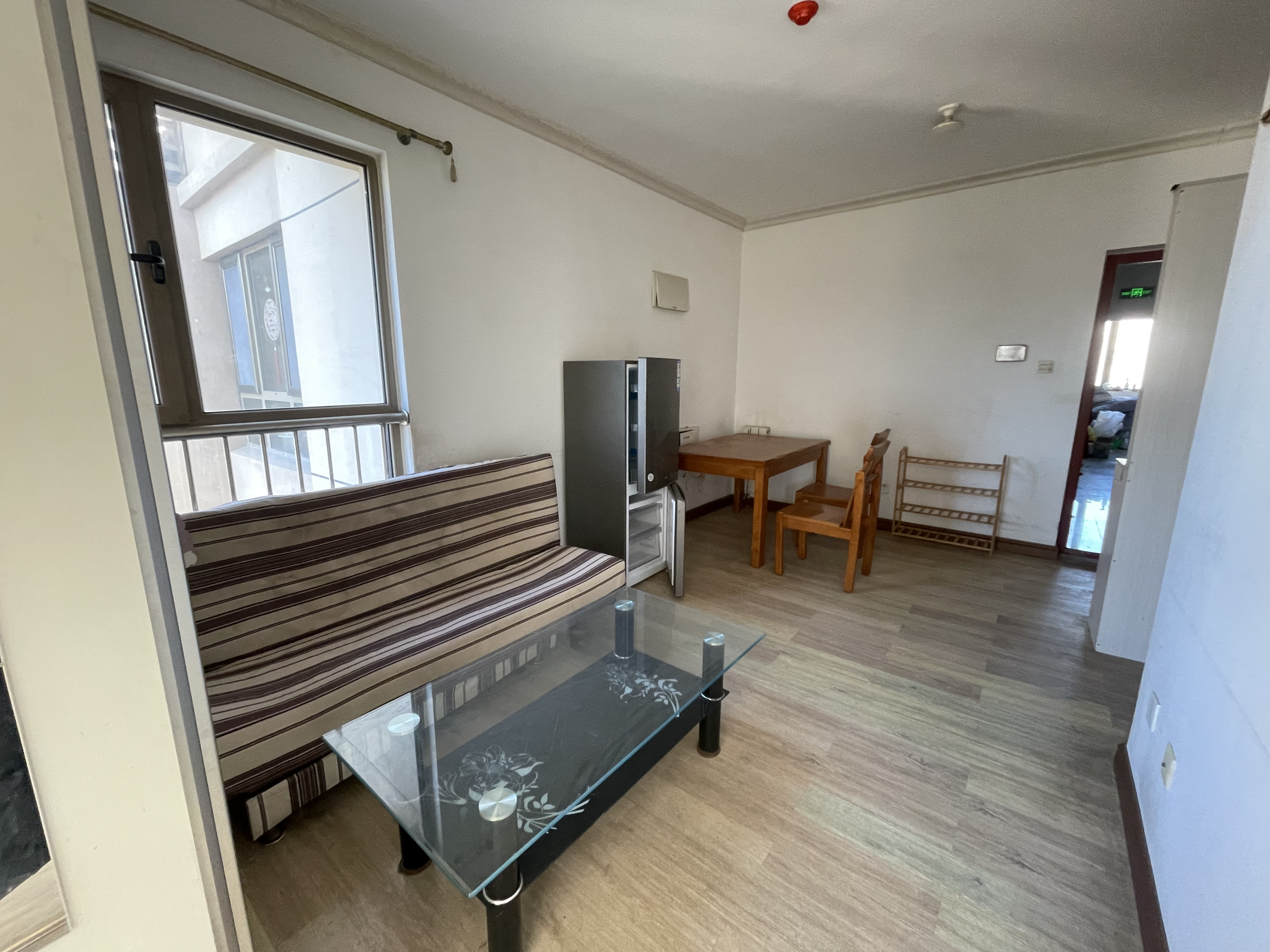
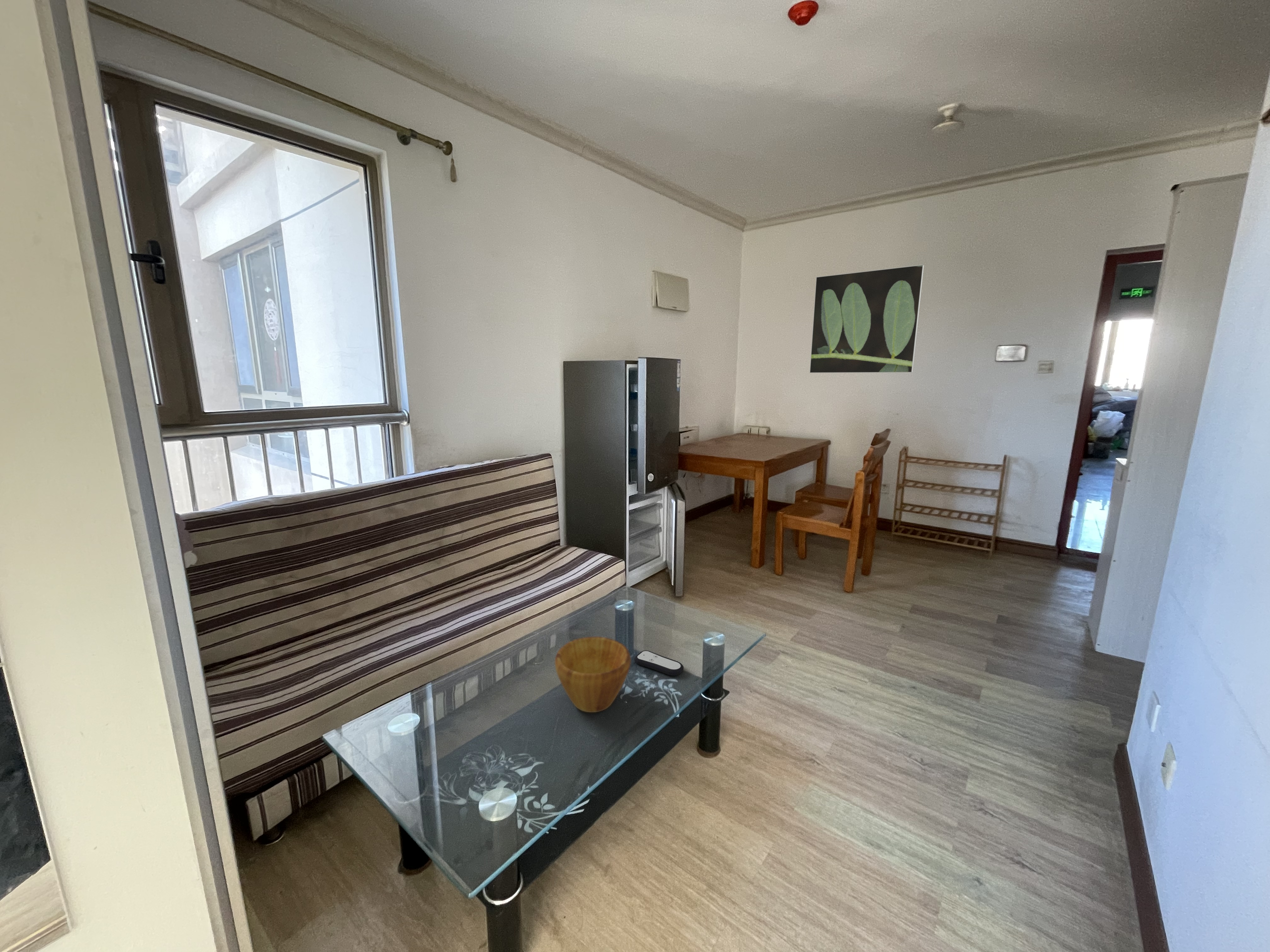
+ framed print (862, 323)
+ bowl (593, 677)
+ remote control (659, 663)
